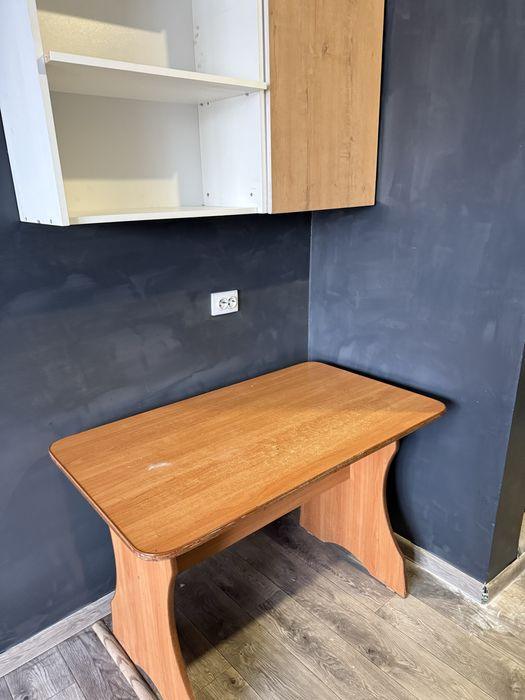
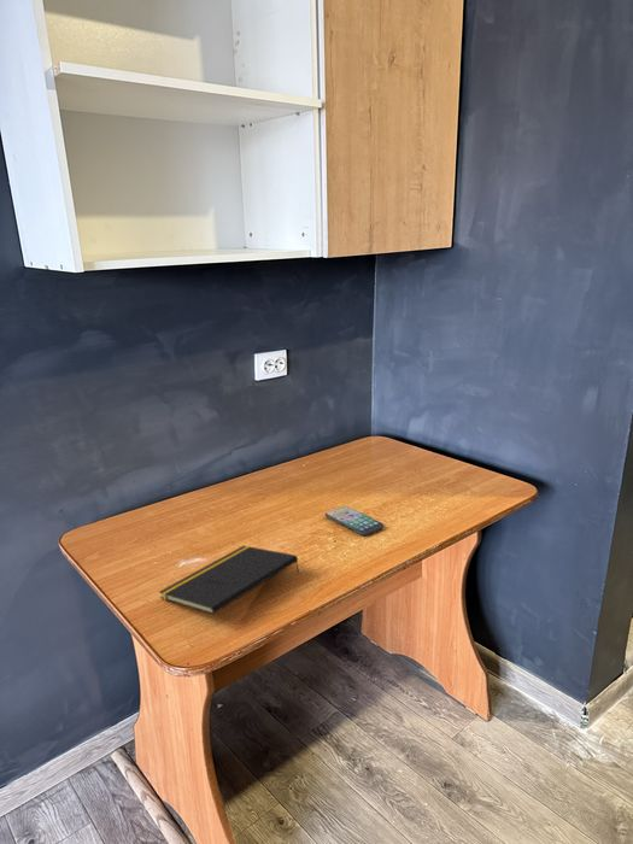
+ notepad (229, 576)
+ smartphone (353, 520)
